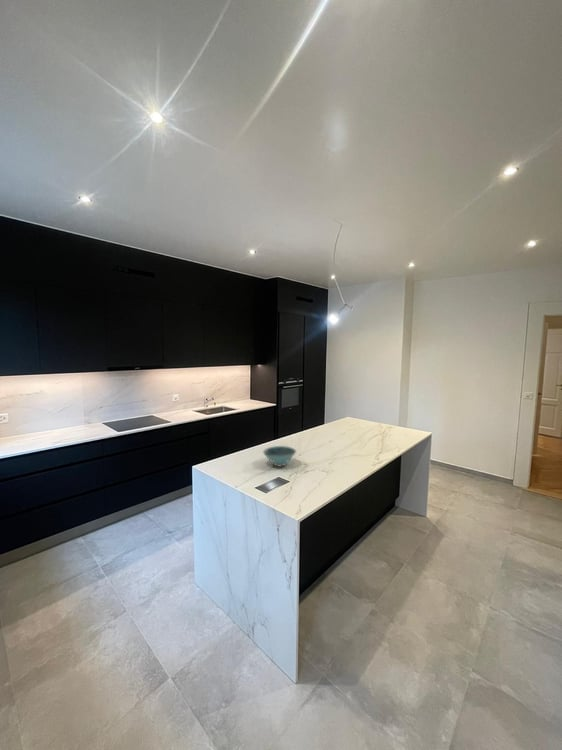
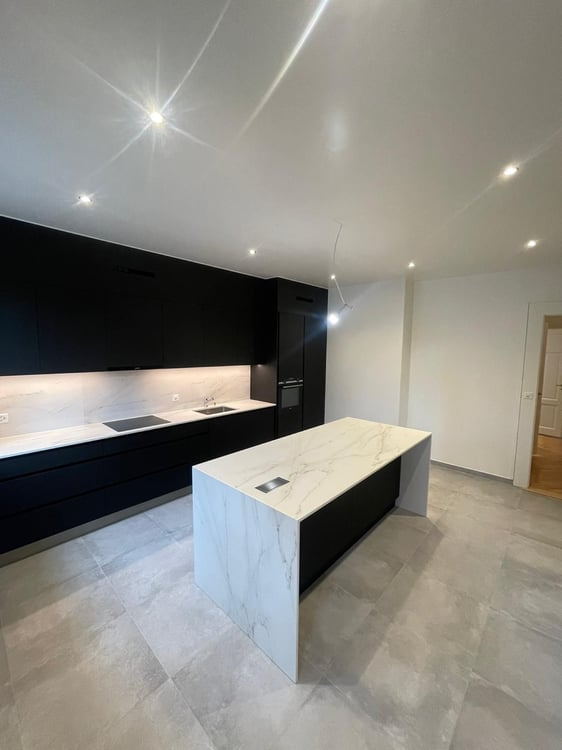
- bowl (279, 457)
